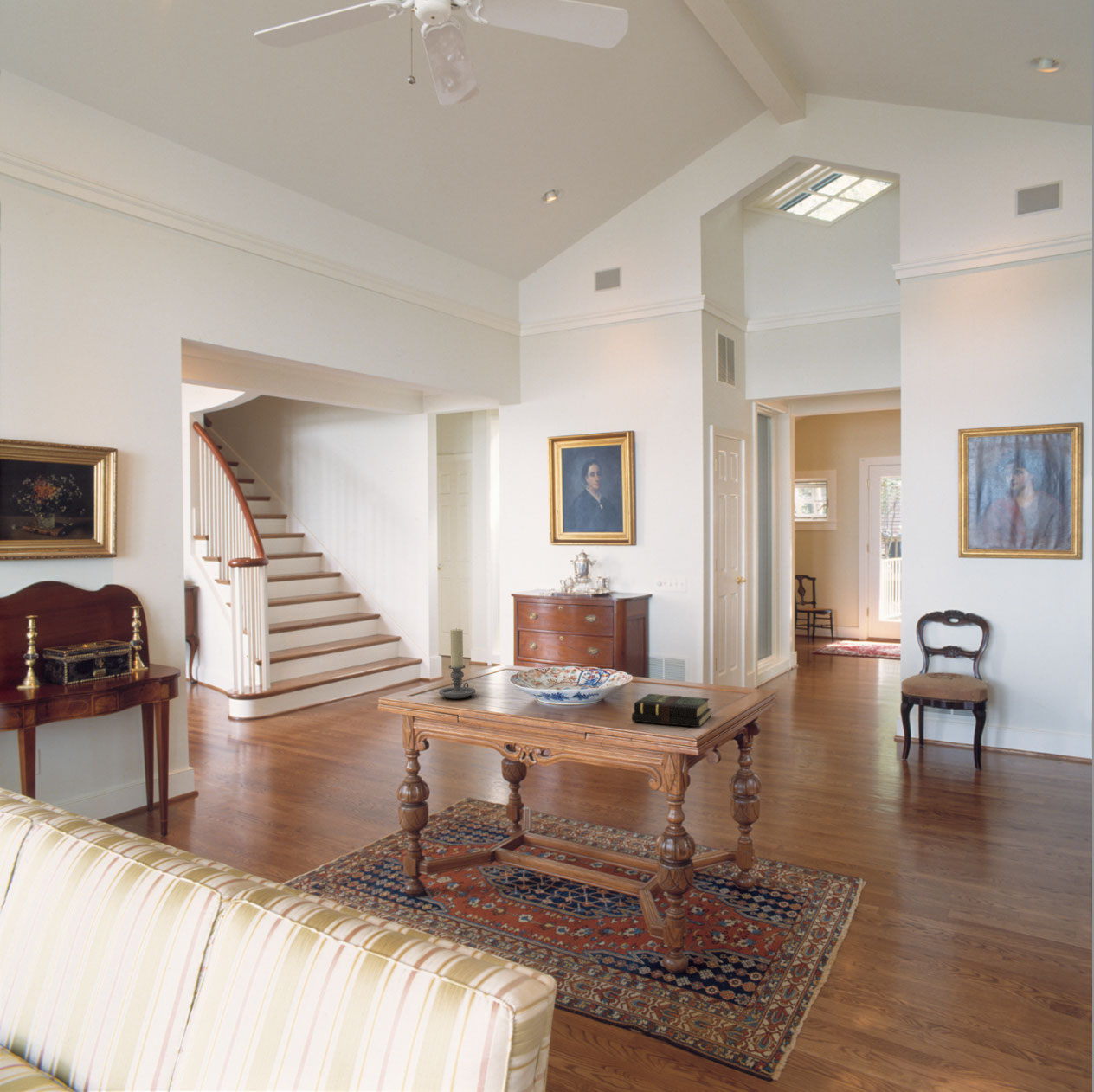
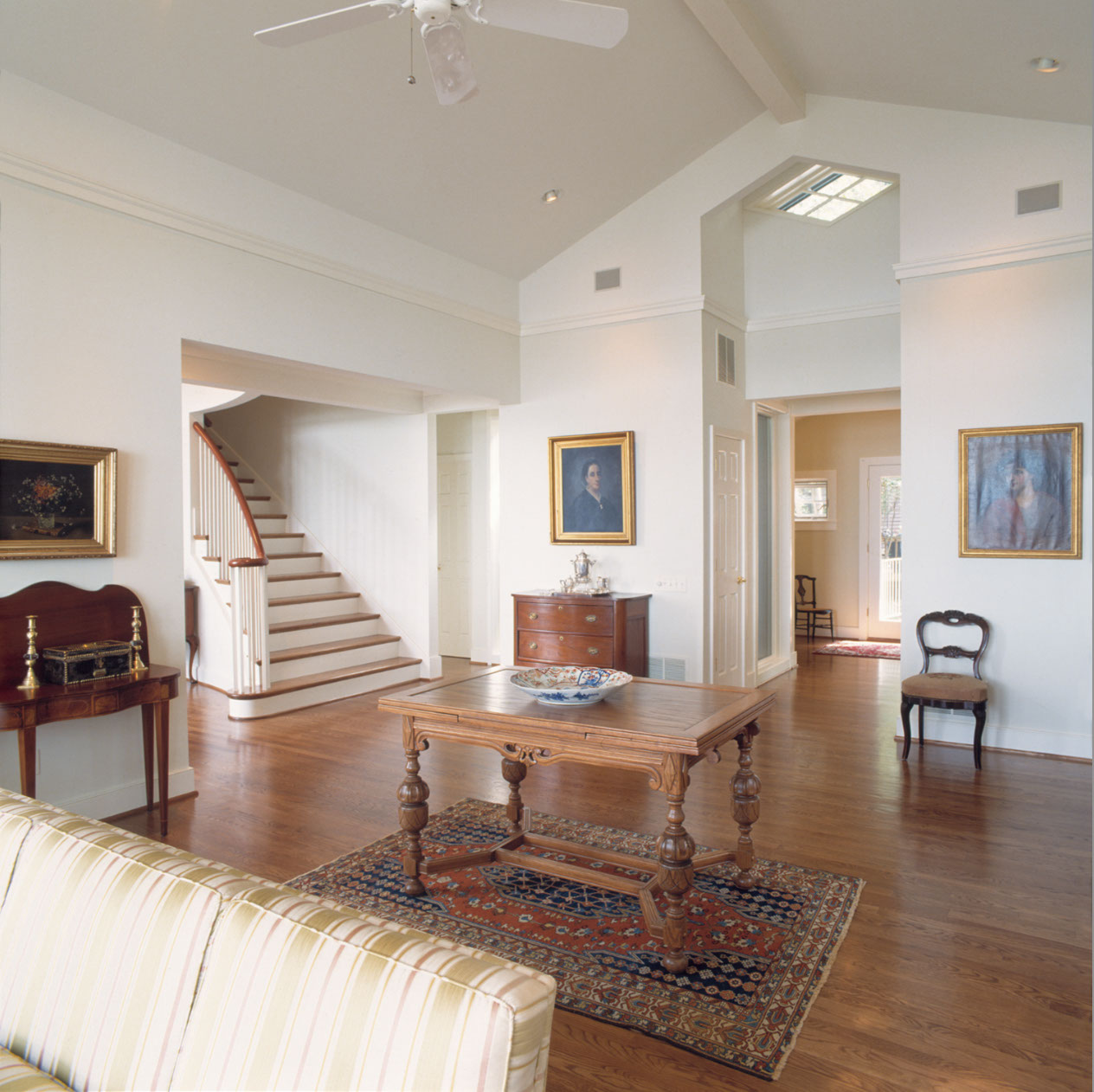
- book (672, 710)
- candle holder (458, 661)
